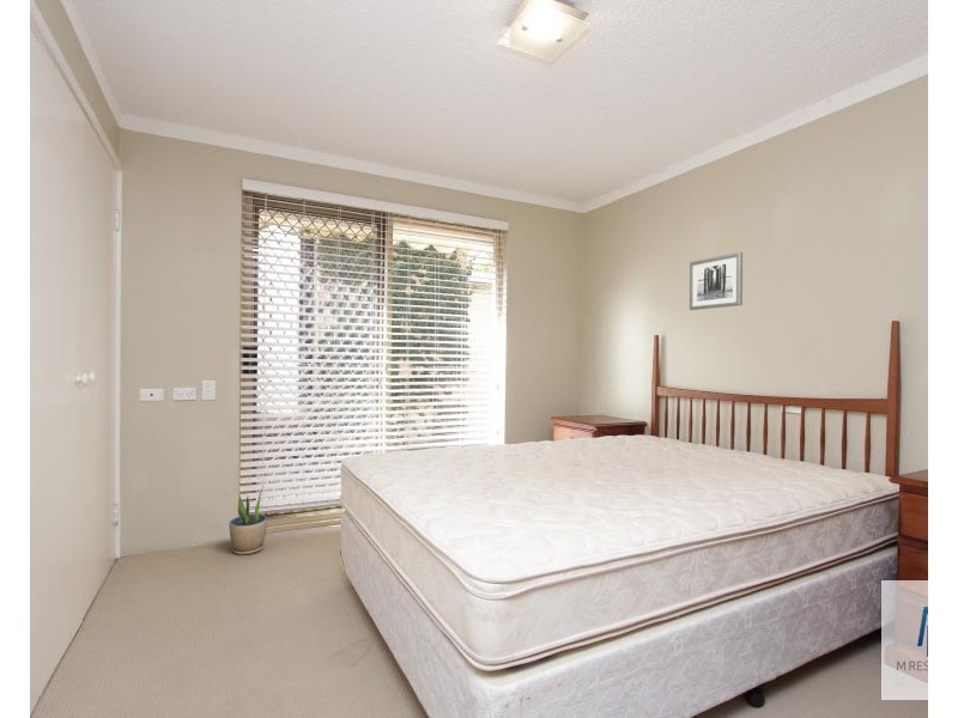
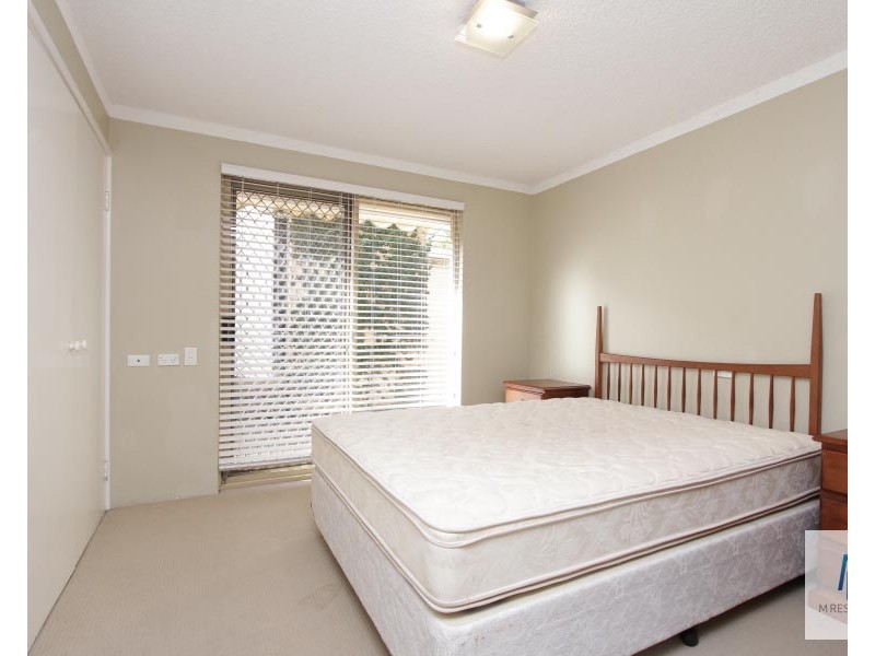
- wall art (714, 282)
- potted plant (248, 518)
